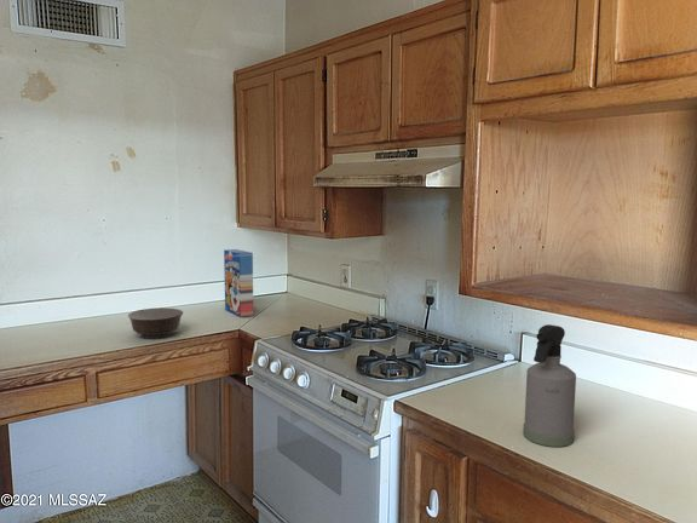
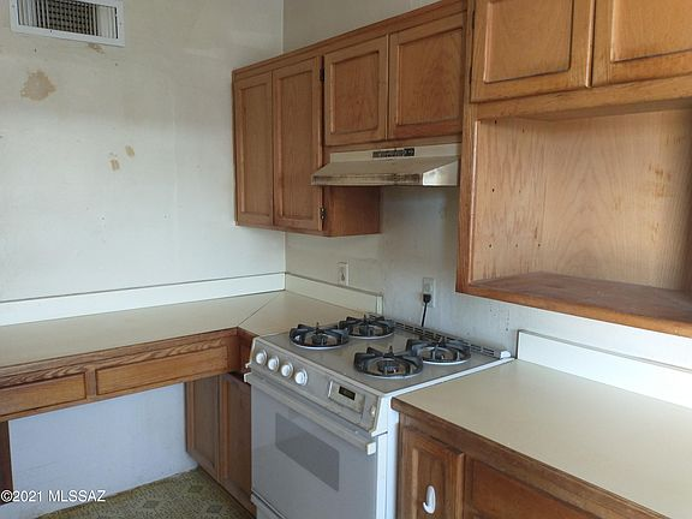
- bowl (156, 323)
- spray bottle (548, 381)
- cereal box (238, 282)
